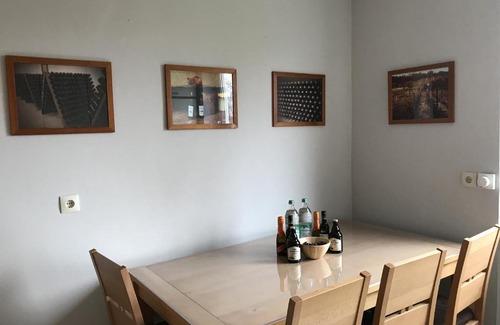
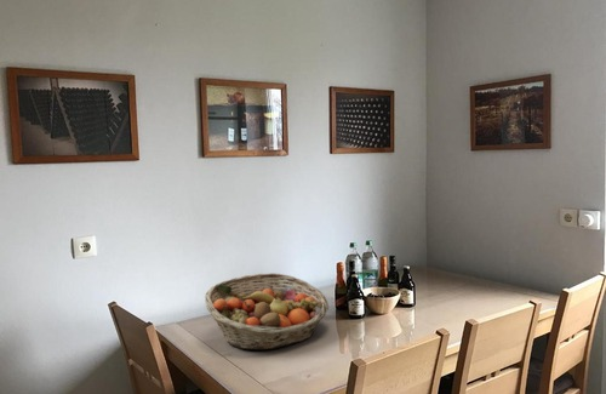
+ fruit basket (267, 309)
